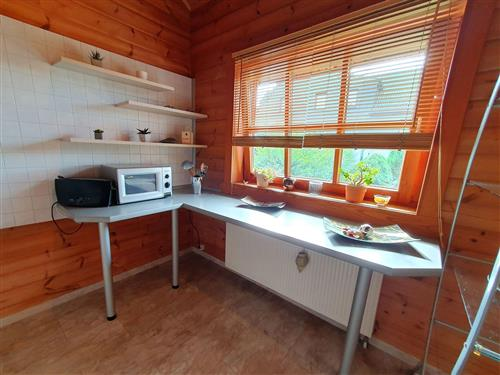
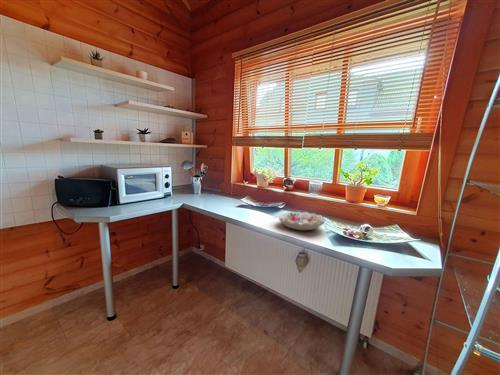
+ decorative bowl (301, 221)
